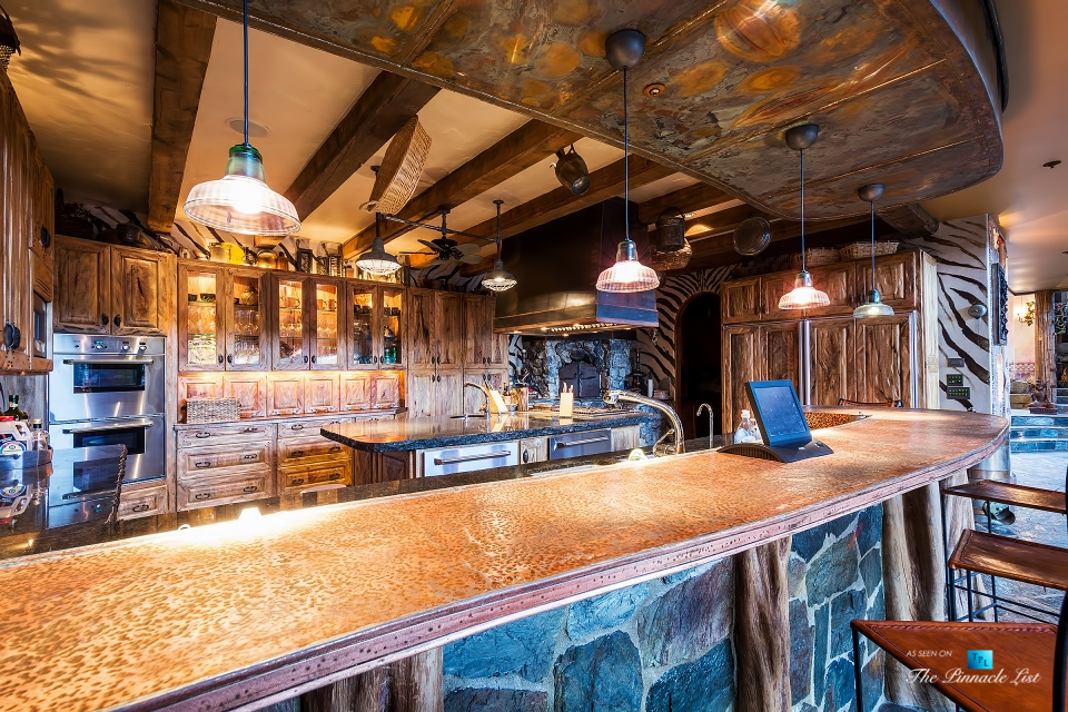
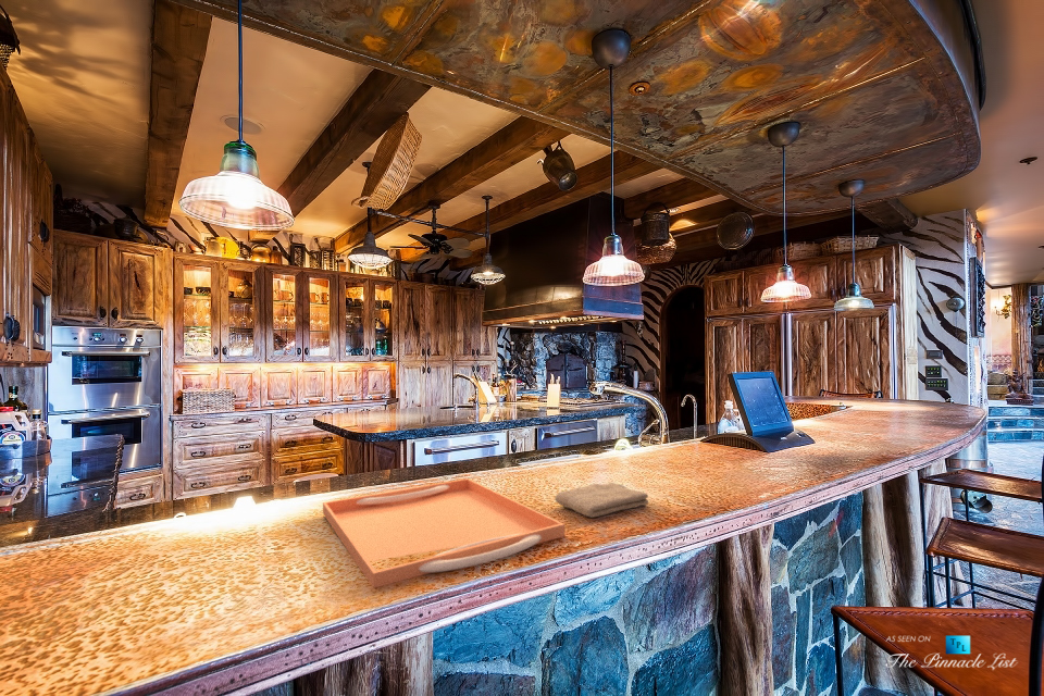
+ serving tray (434, 518)
+ washcloth (602, 497)
